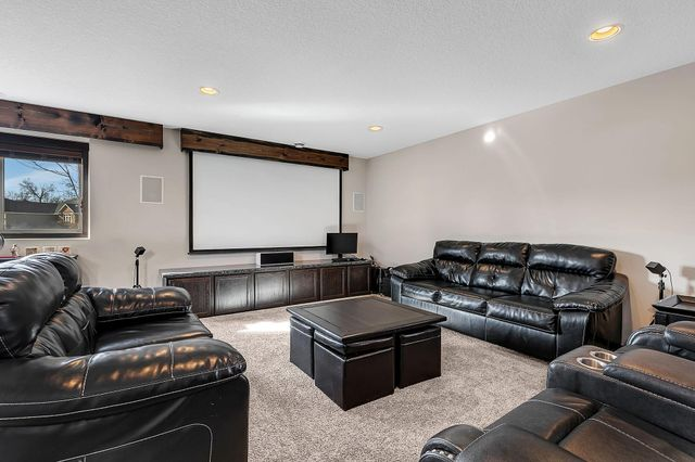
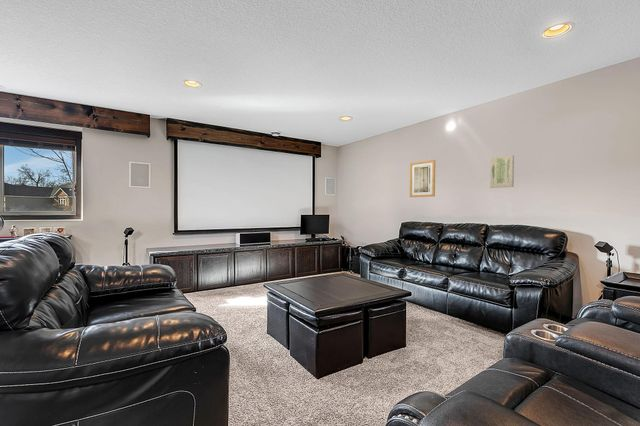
+ wall art (422, 179)
+ wall art (501, 172)
